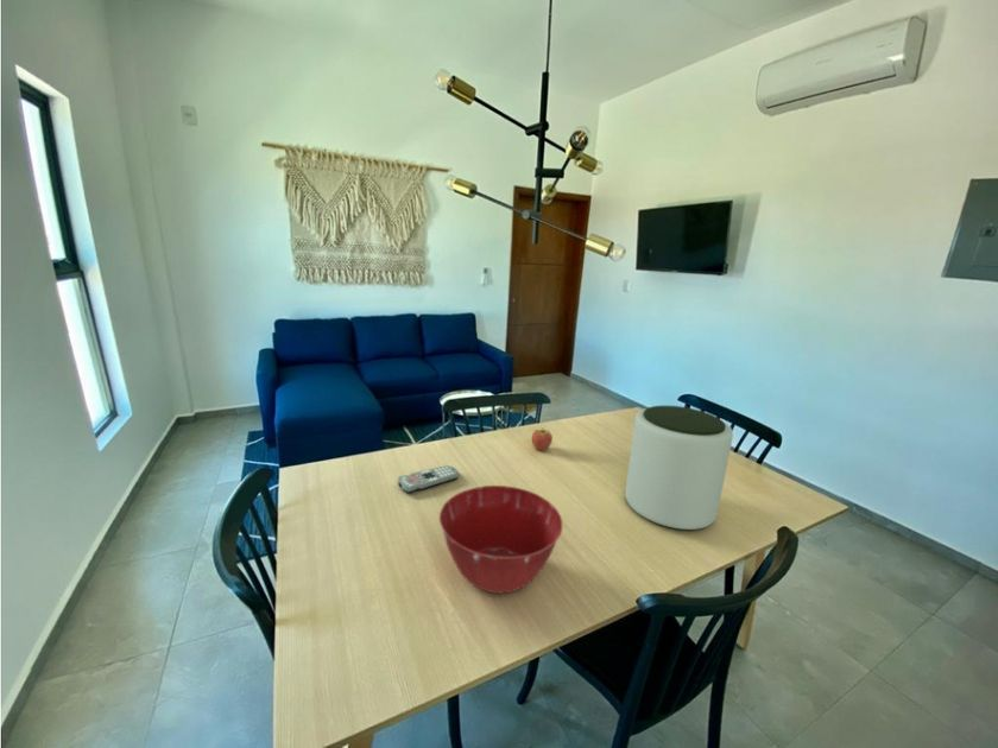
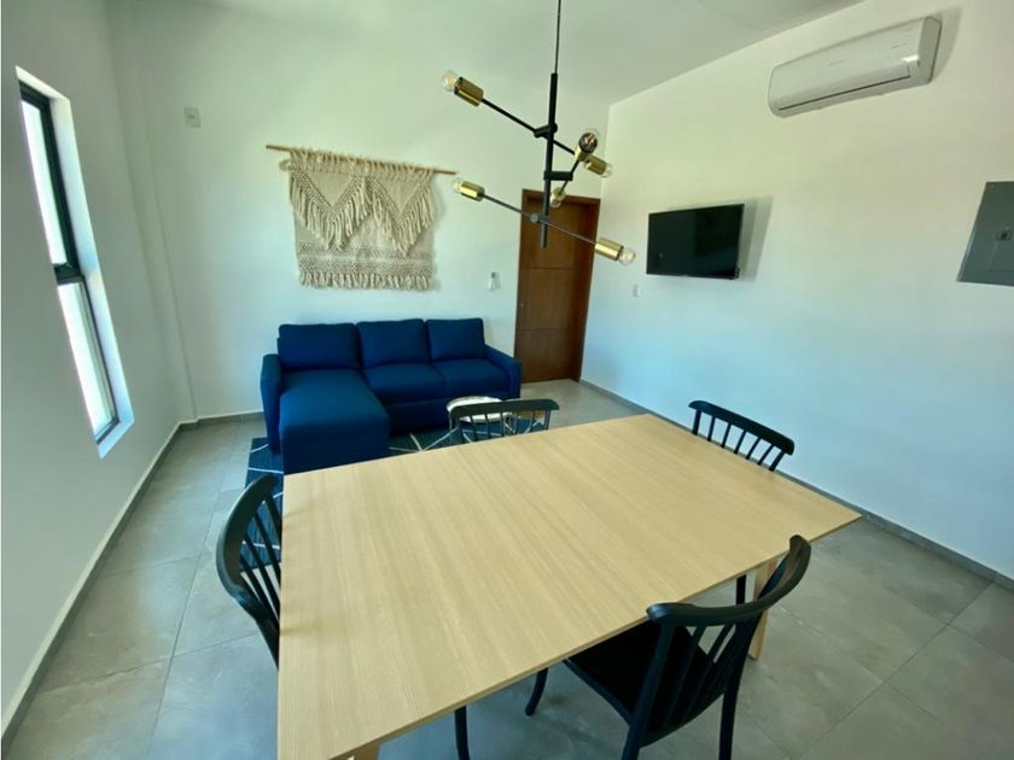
- fruit (542, 438)
- mixing bowl (499, 544)
- remote control (429, 477)
- plant pot (675, 463)
